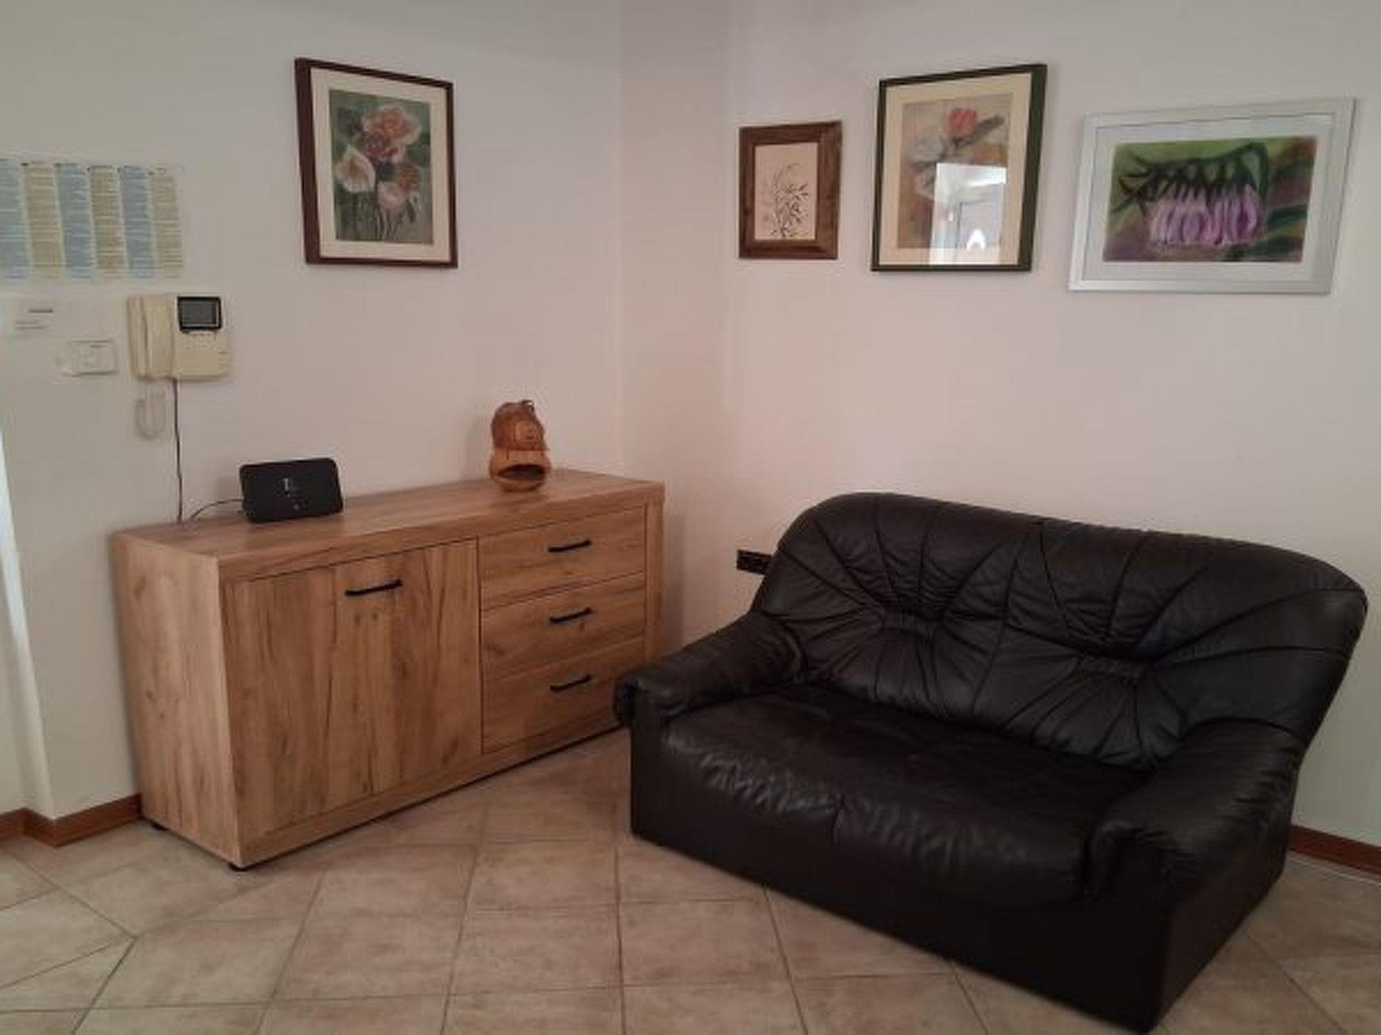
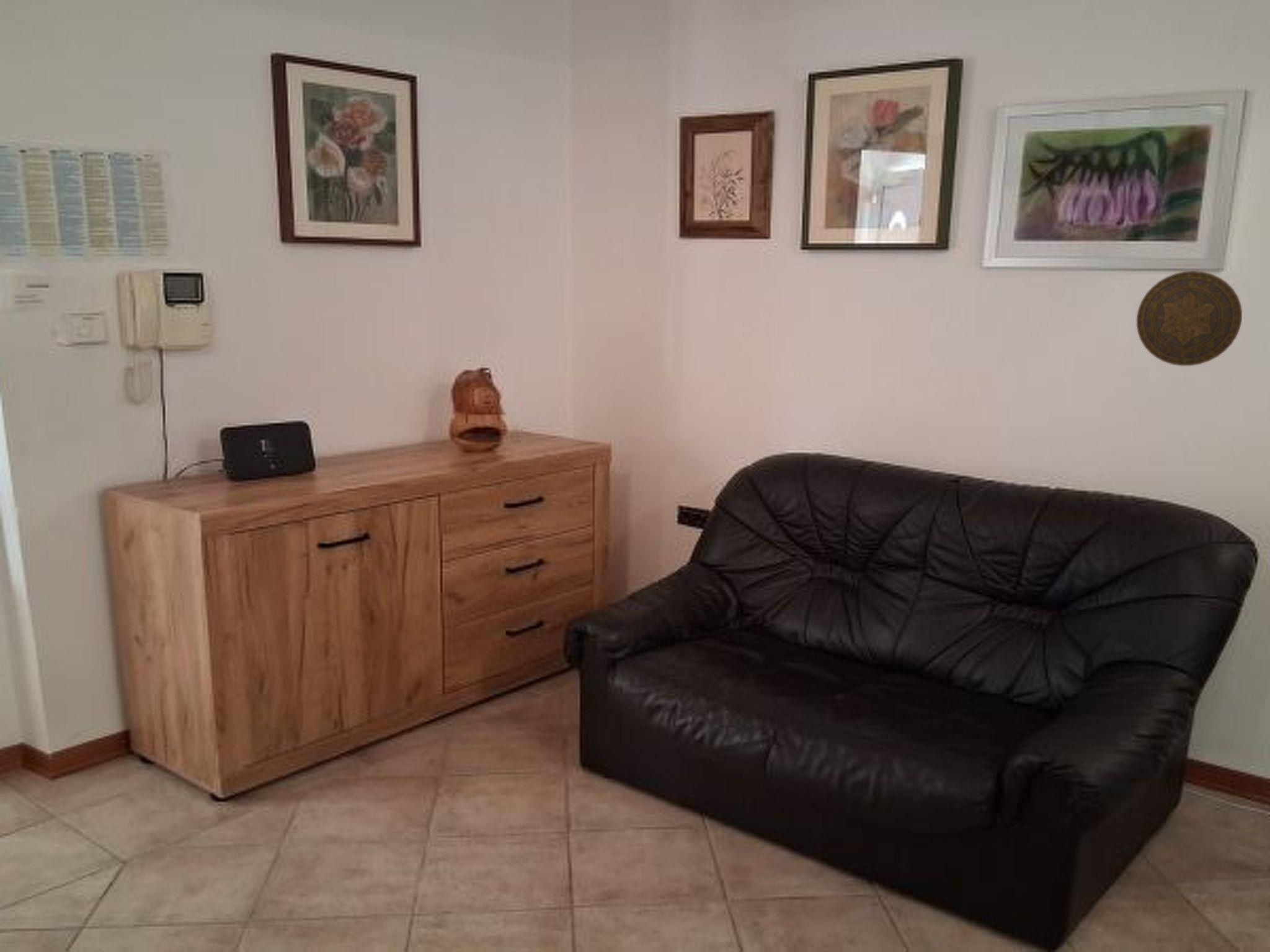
+ decorative plate (1187, 319)
